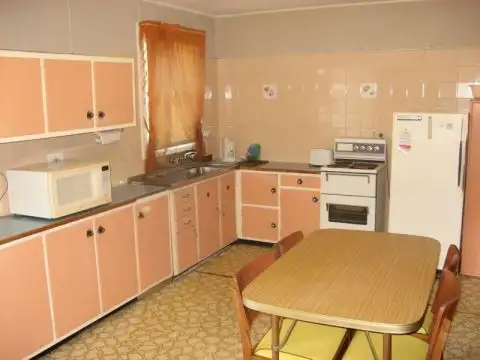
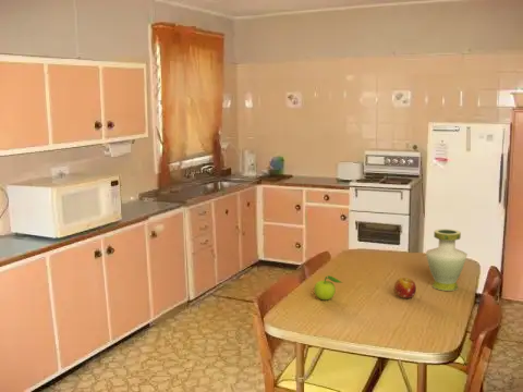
+ fruit (404, 287)
+ fruit (328, 287)
+ vase (446, 259)
